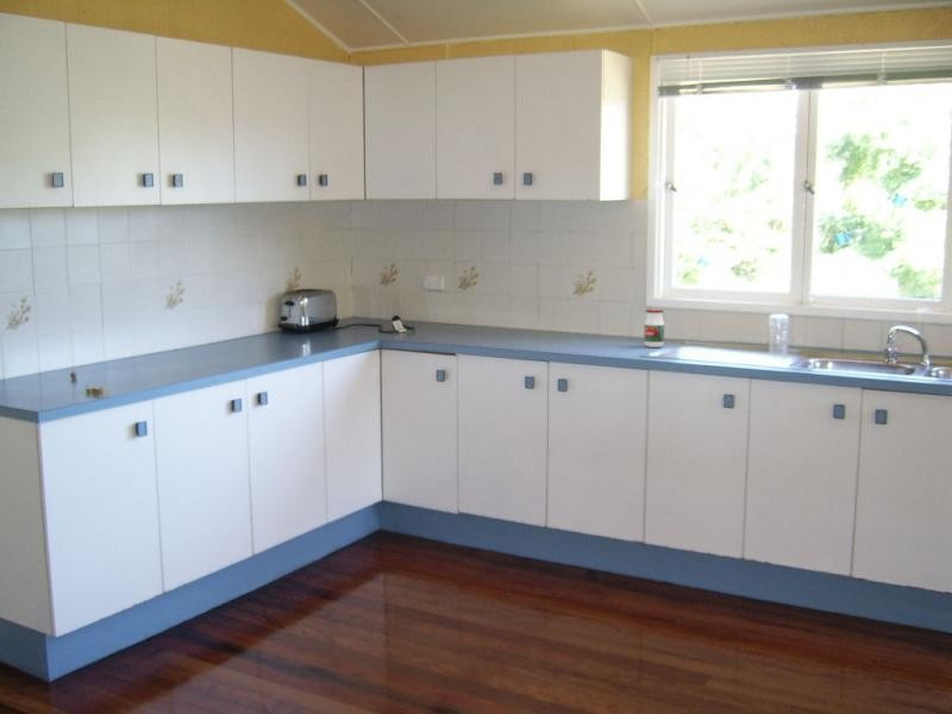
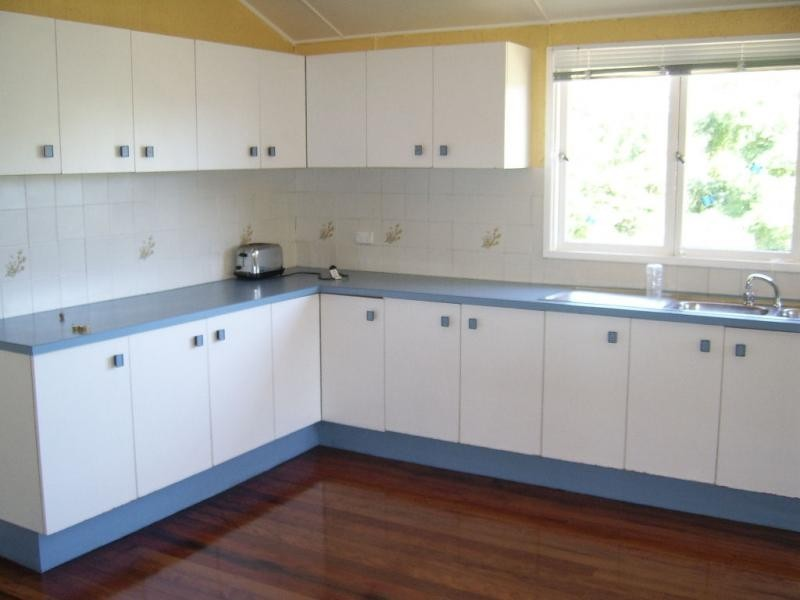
- jar (653, 327)
